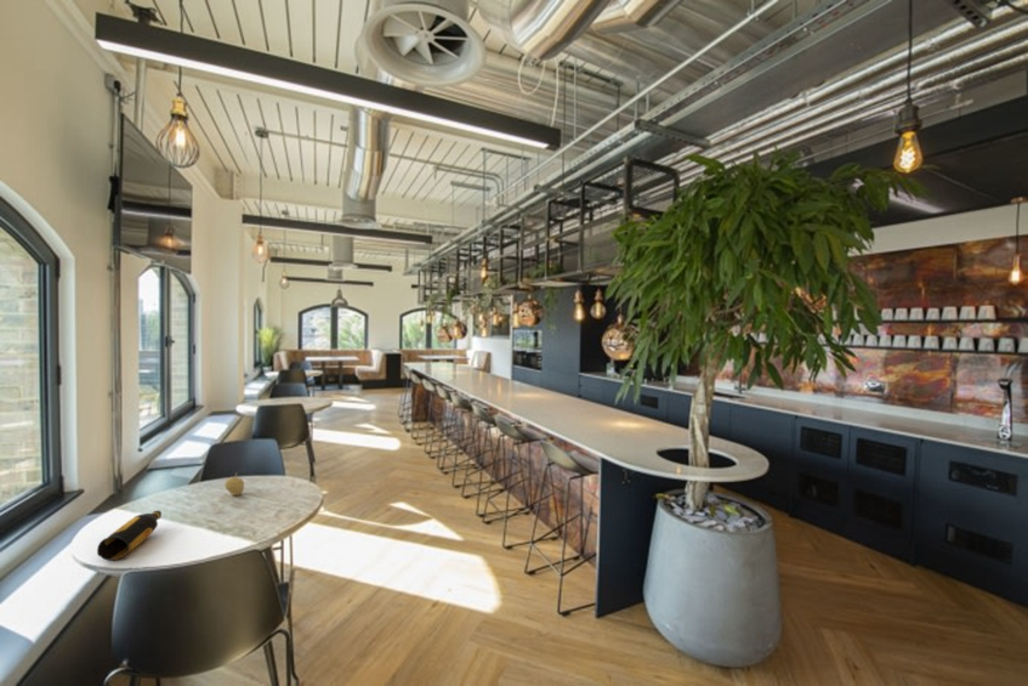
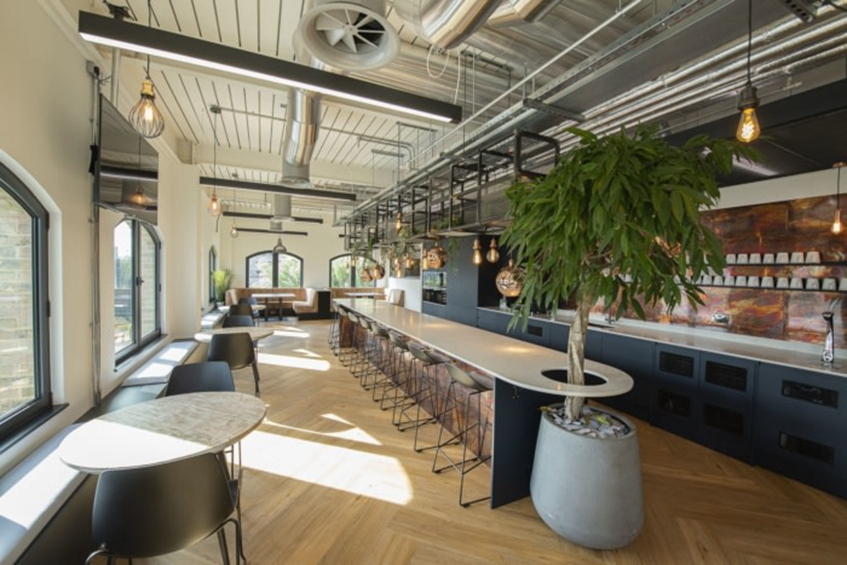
- bottle (136, 529)
- fruit (234, 484)
